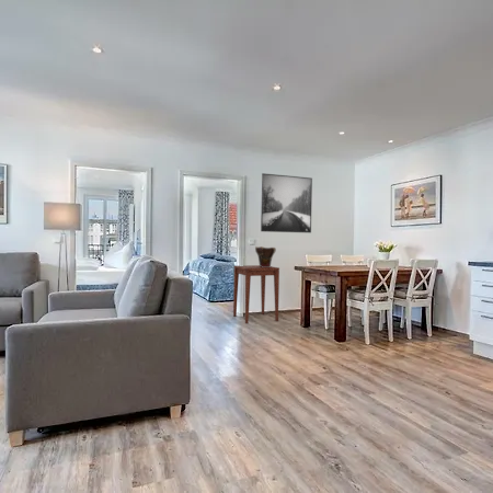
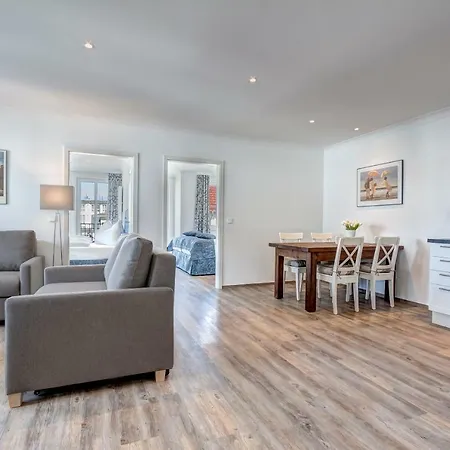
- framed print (287, 204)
- side table (261, 293)
- decorative urn (265, 254)
